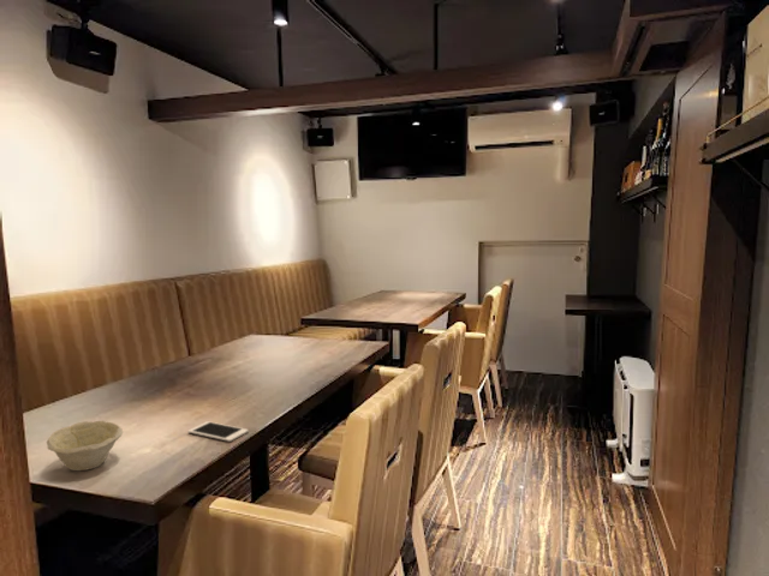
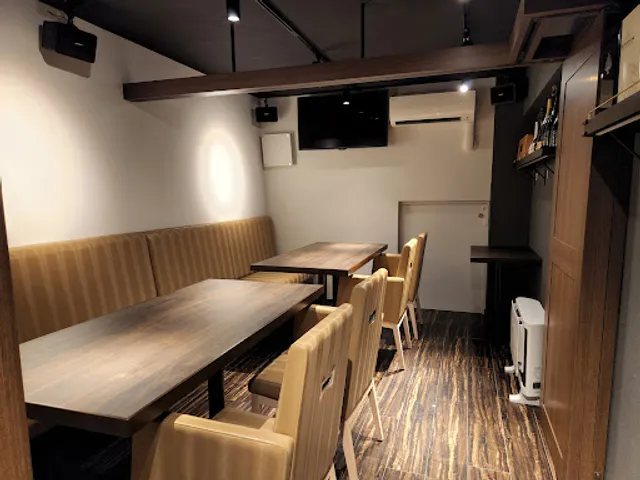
- cell phone (217, 431)
- bowl (87, 448)
